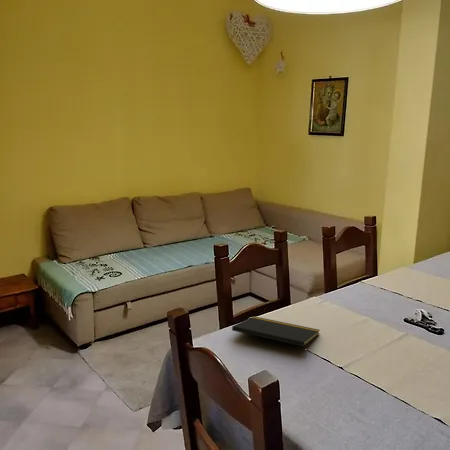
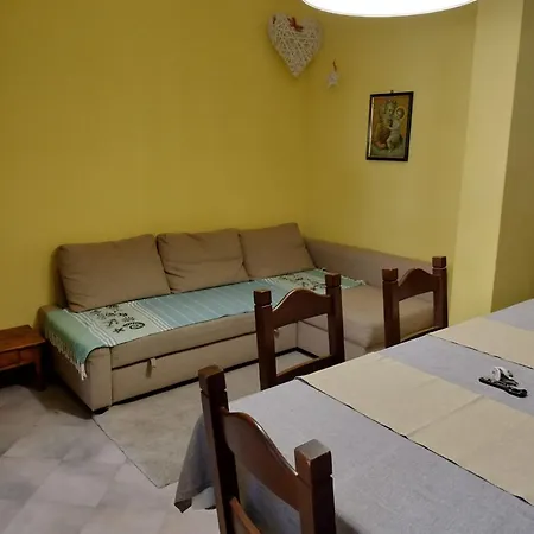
- notepad (276, 330)
